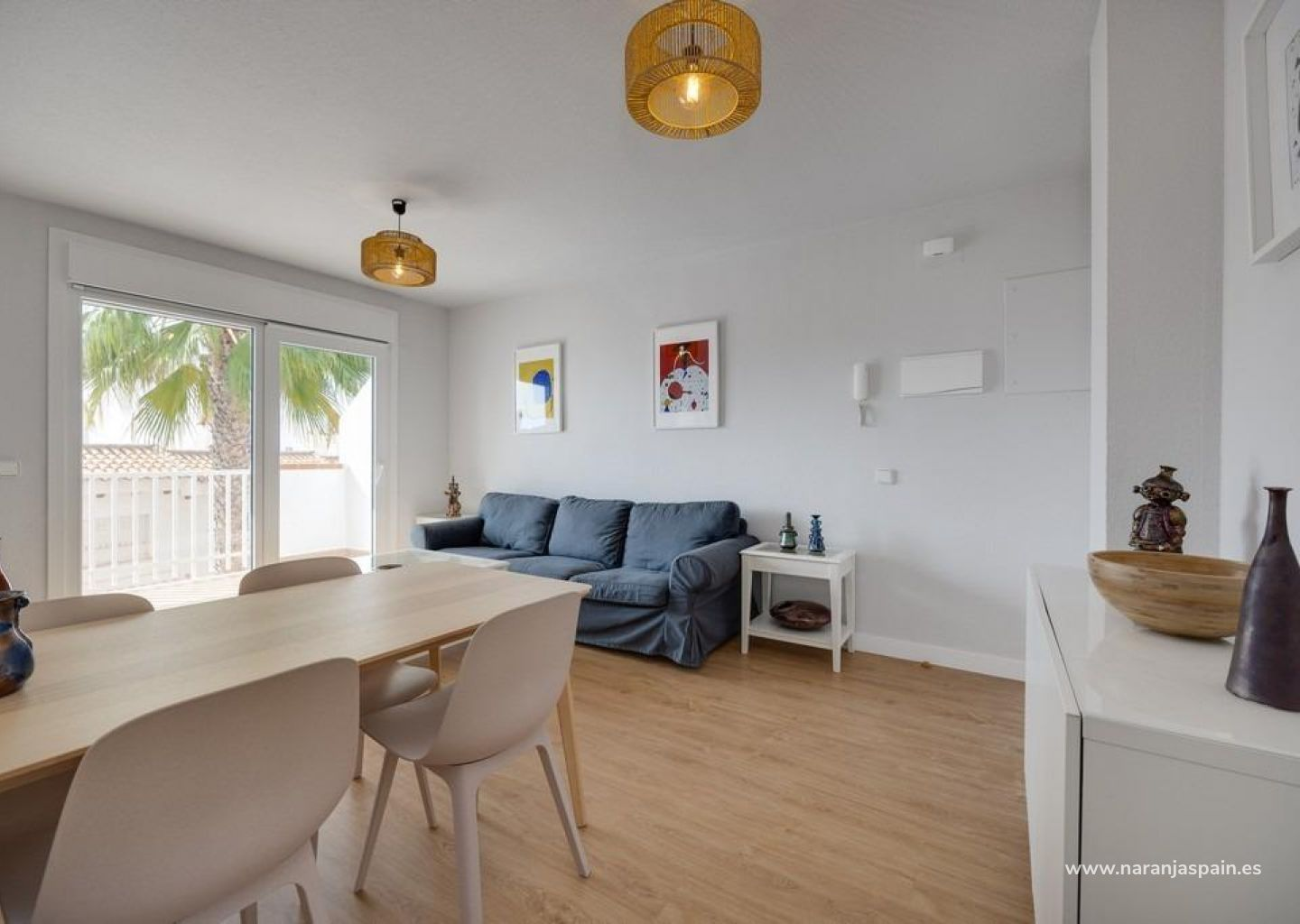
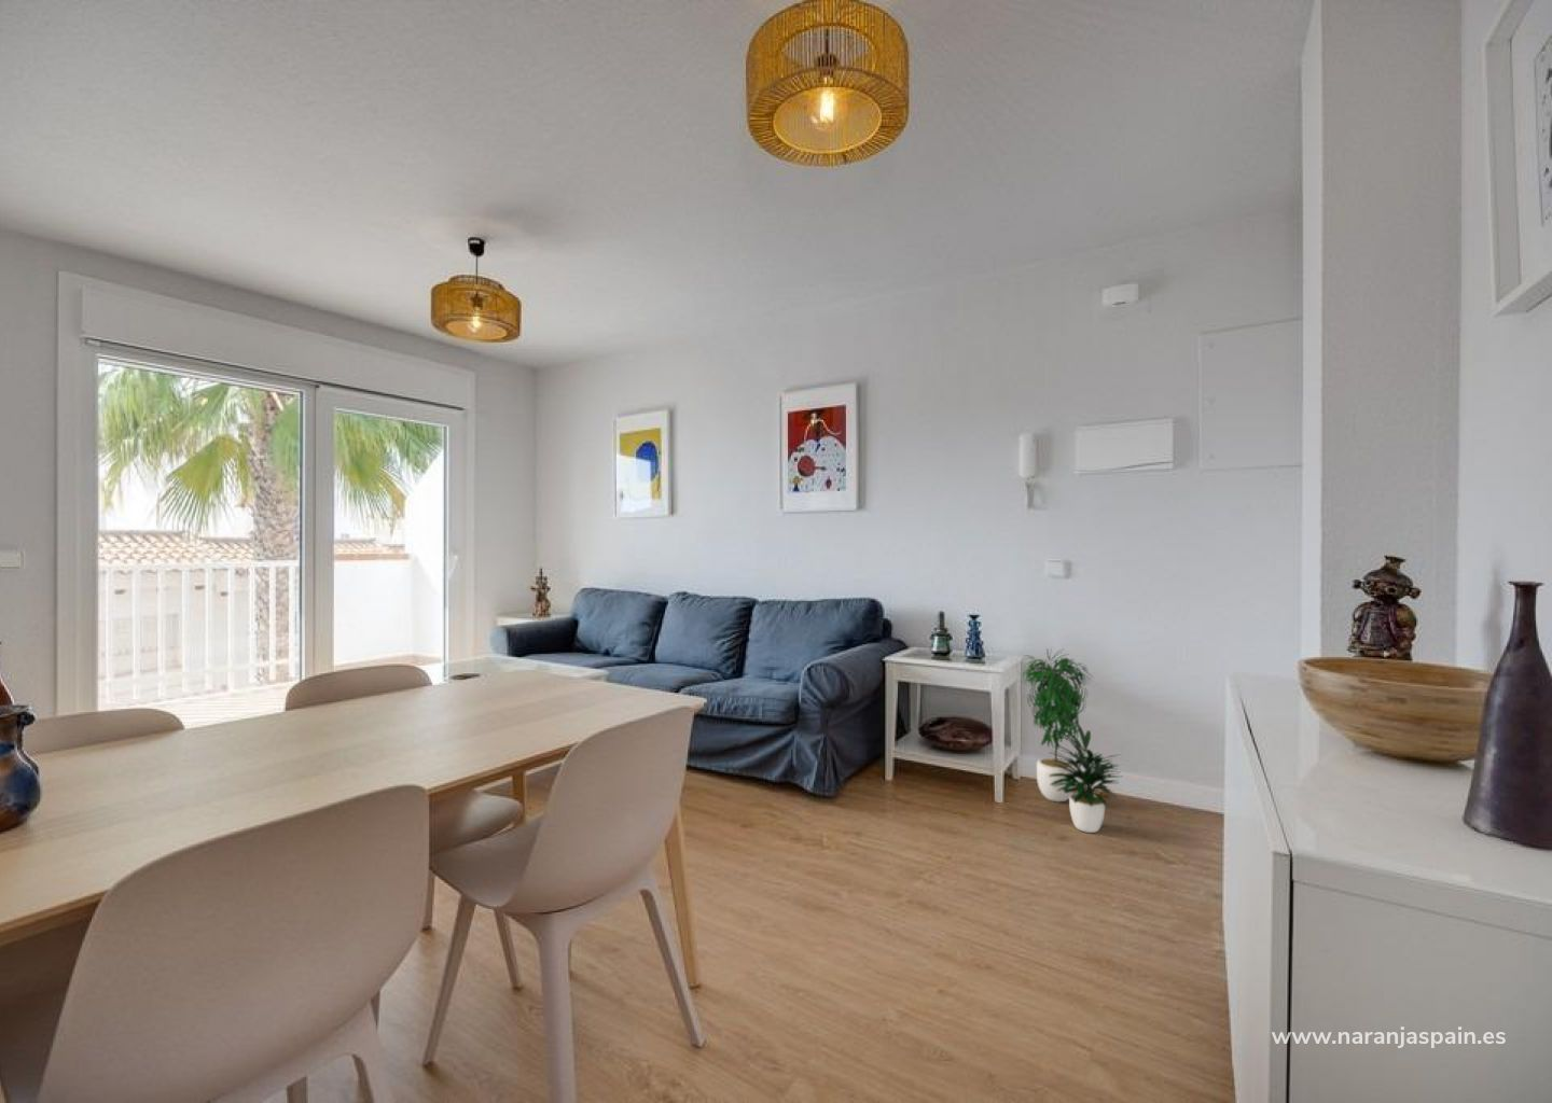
+ potted plant (1067, 731)
